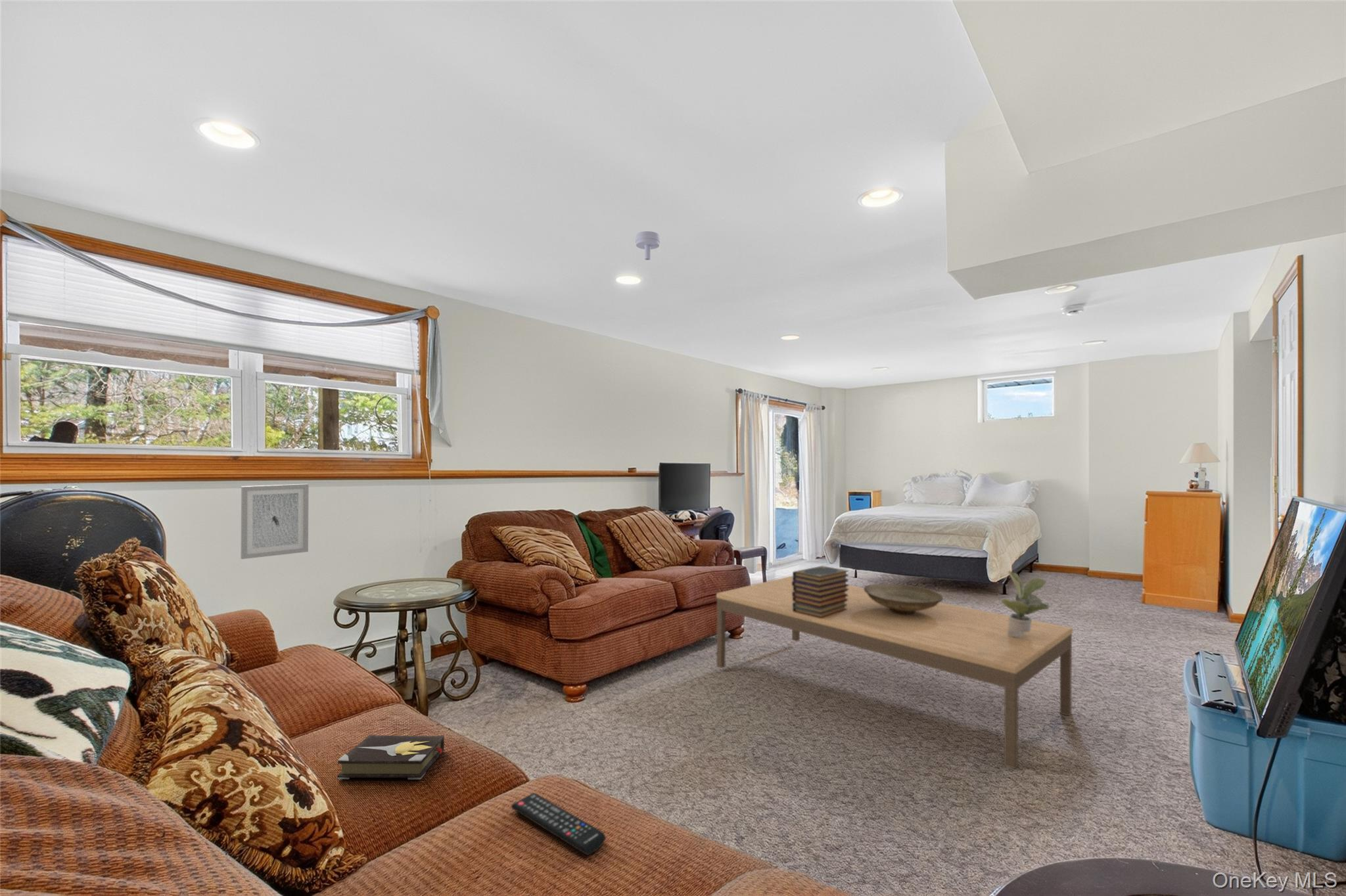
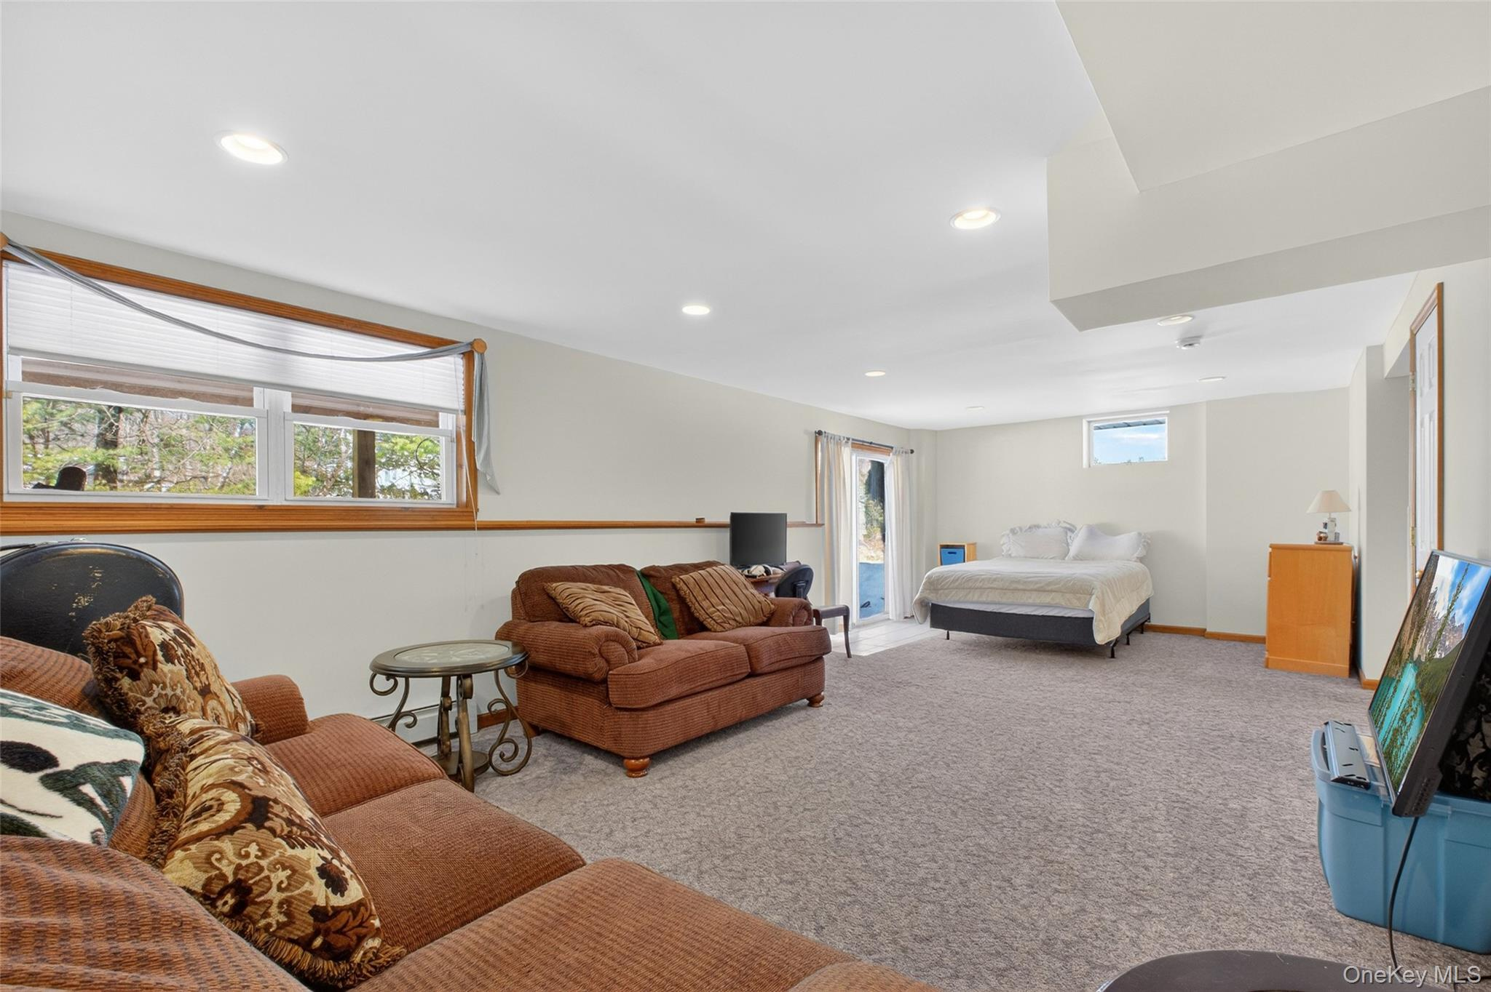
- decorative bowl (902, 600)
- wall art (275, 520)
- hardback book (393, 754)
- remote control (556, 822)
- coffee table (875, 649)
- potted plant (1027, 605)
- book stack (820, 591)
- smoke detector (647, 247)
